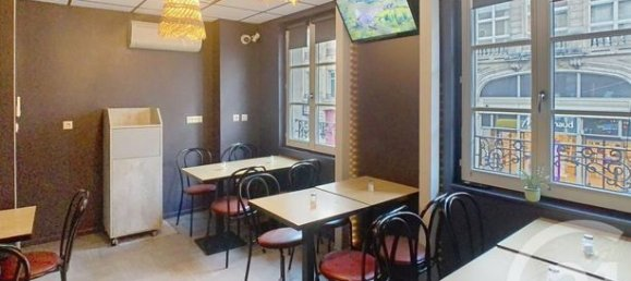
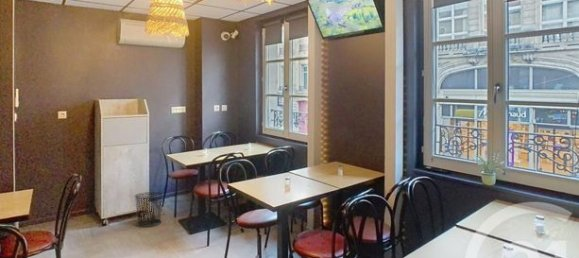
+ waste bin (148, 209)
